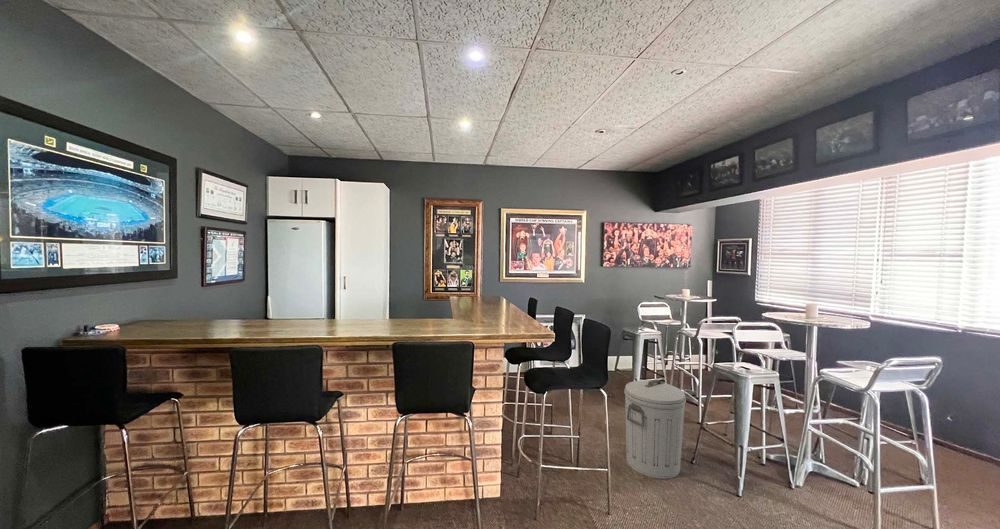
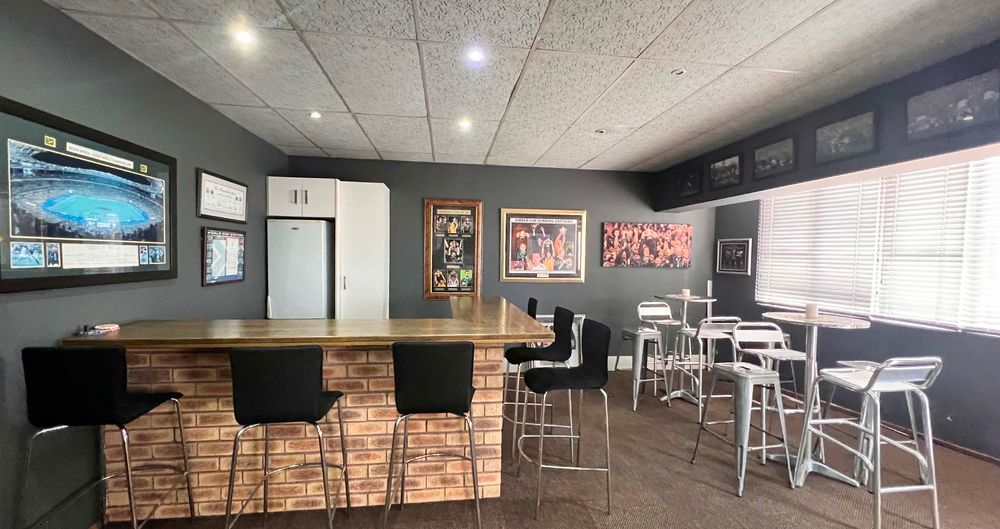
- trash can (653, 422)
